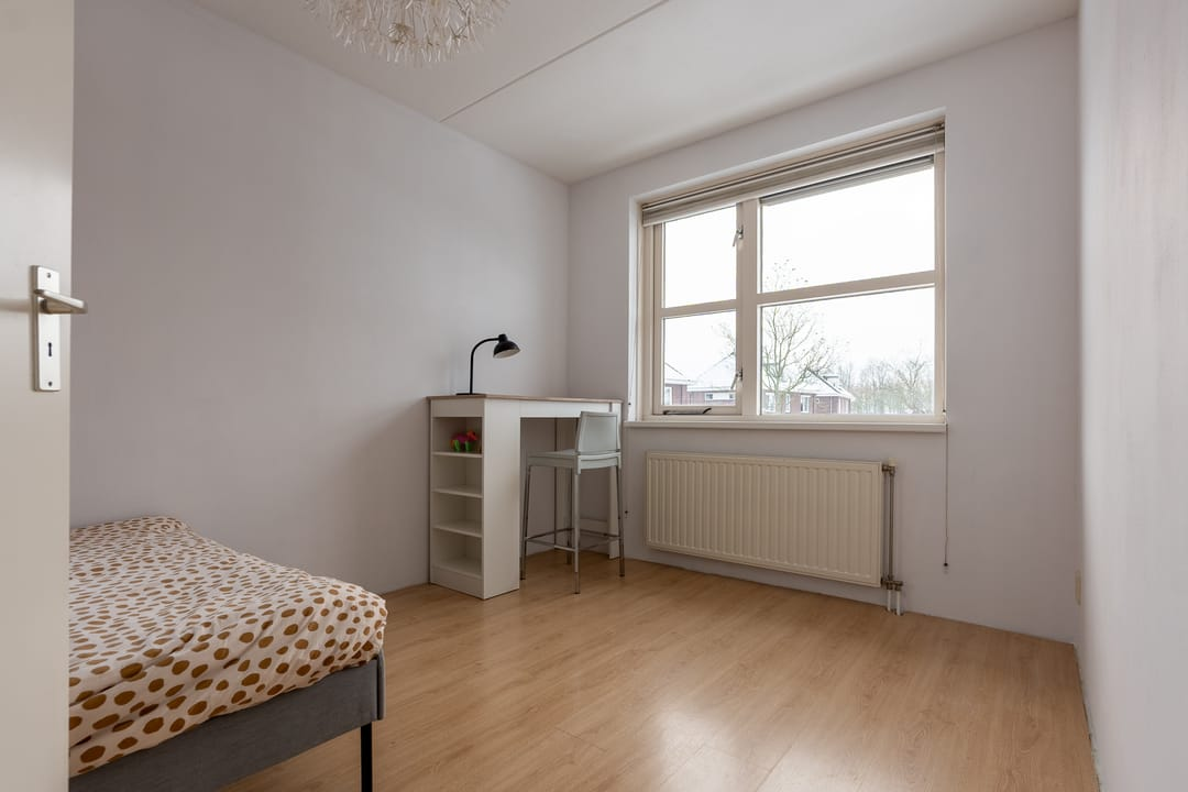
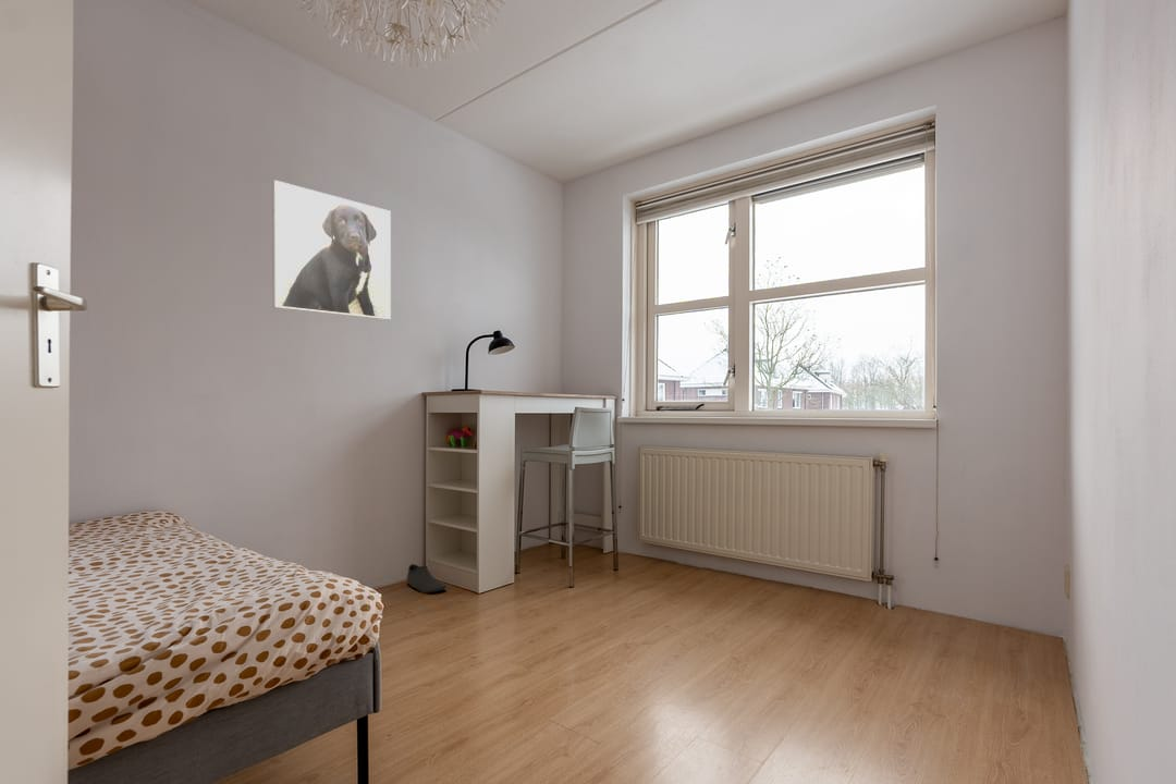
+ shoe (424, 577)
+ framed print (335, 255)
